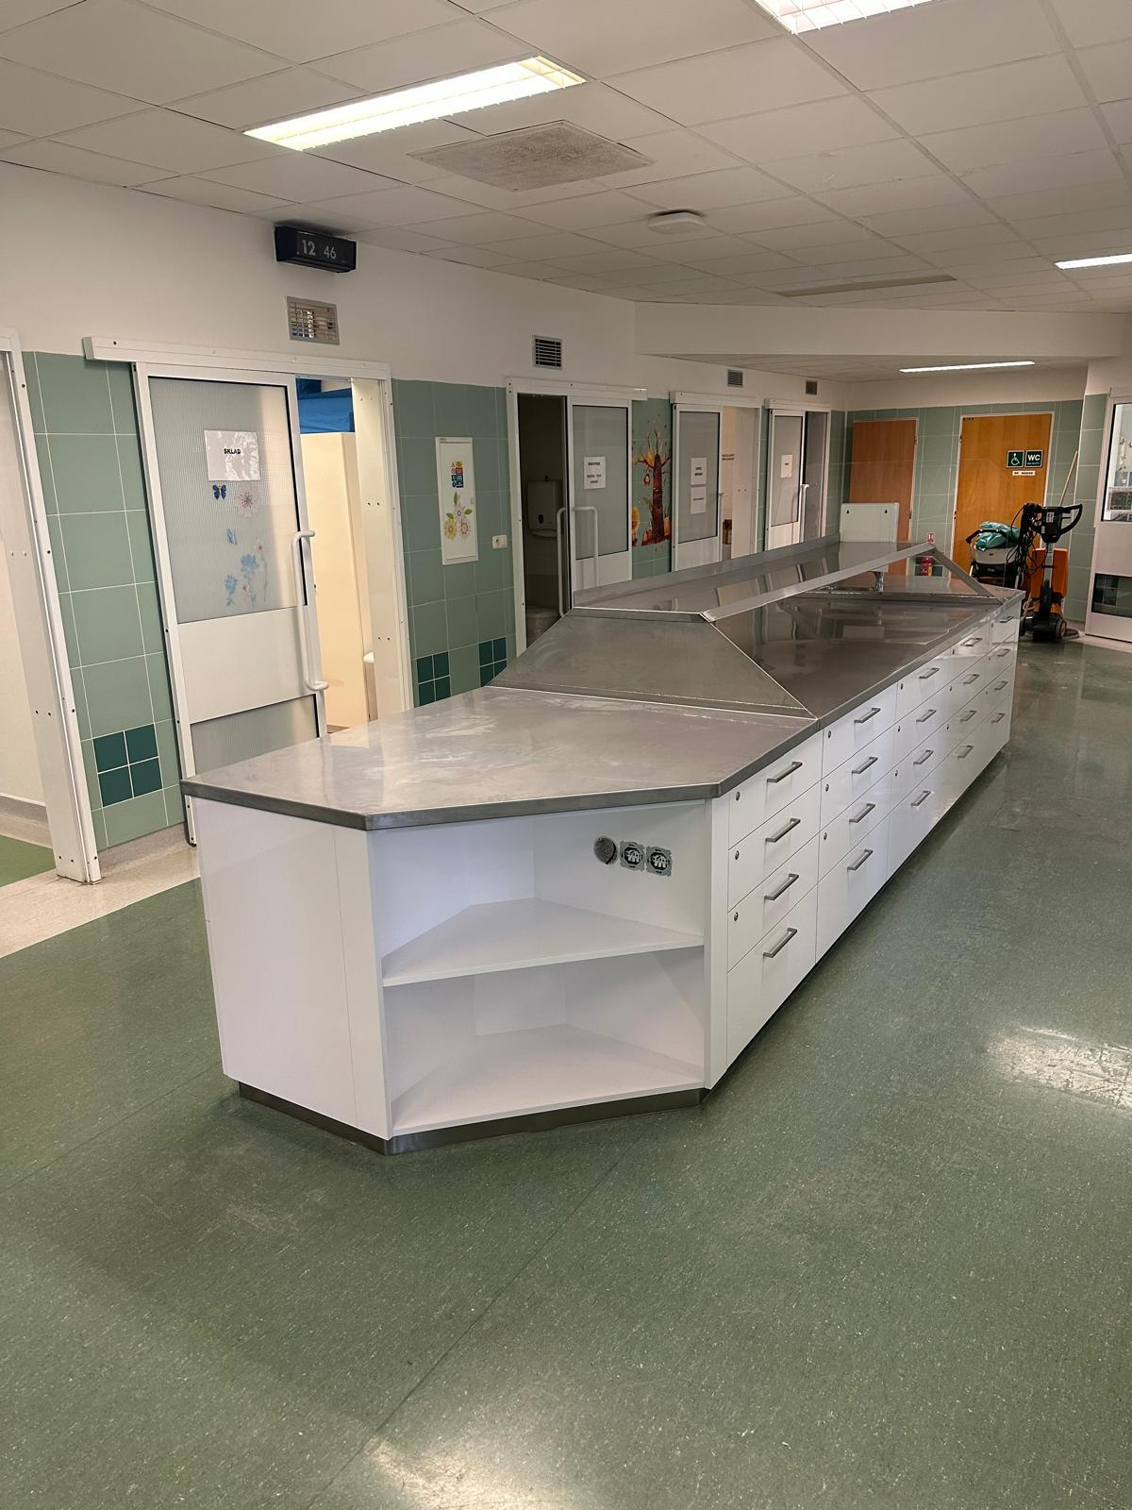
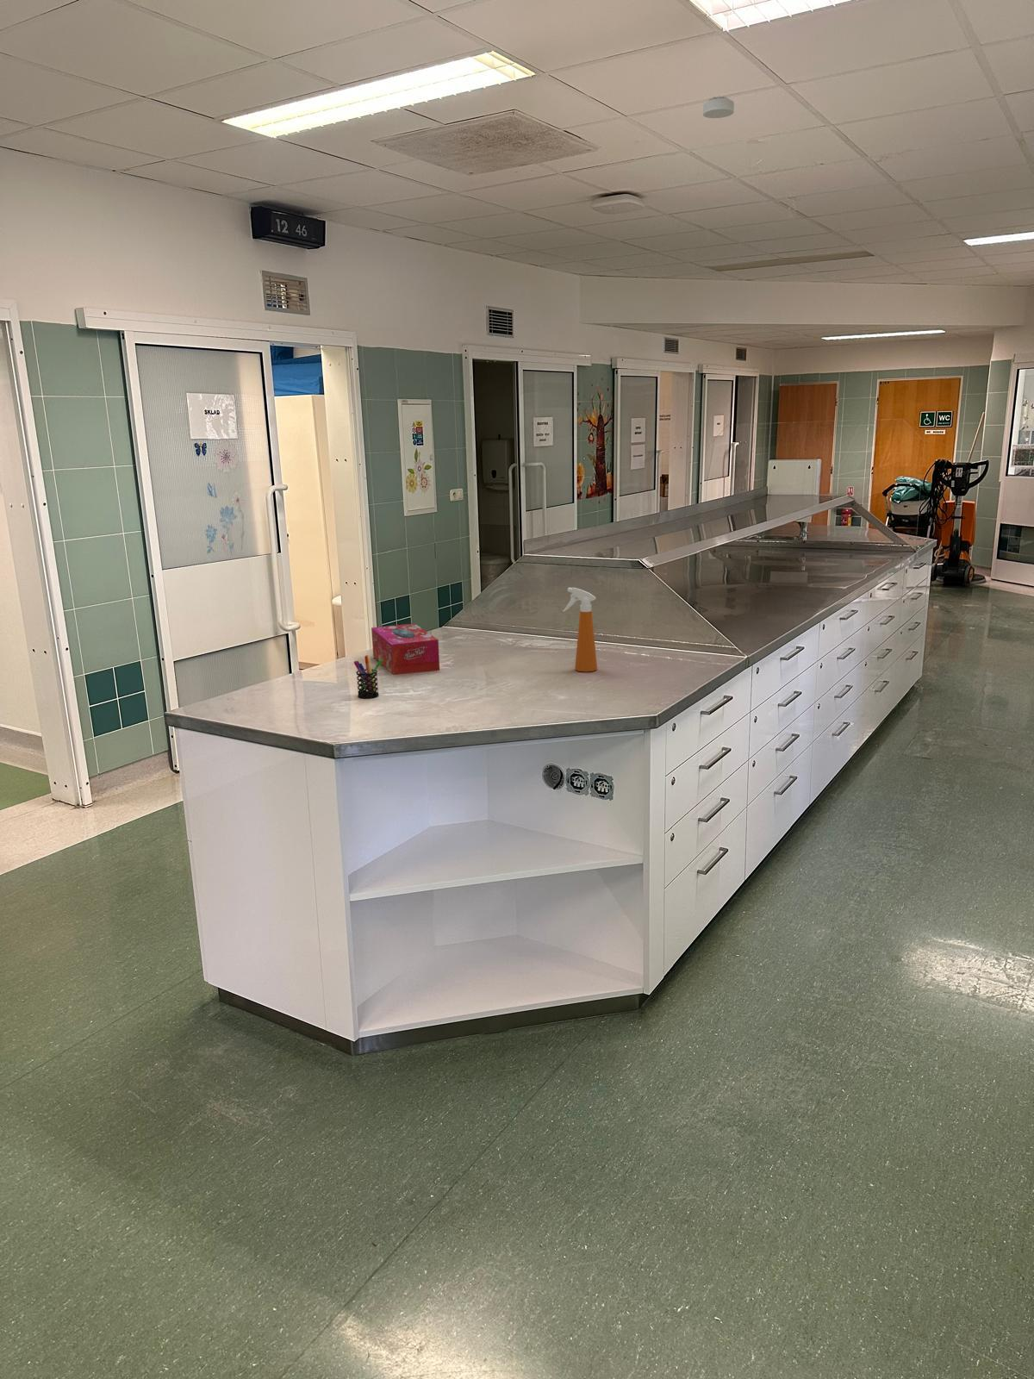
+ pen holder (369, 675)
+ tissue box (404, 648)
+ spray bottle (580, 629)
+ smoke detector (719, 105)
